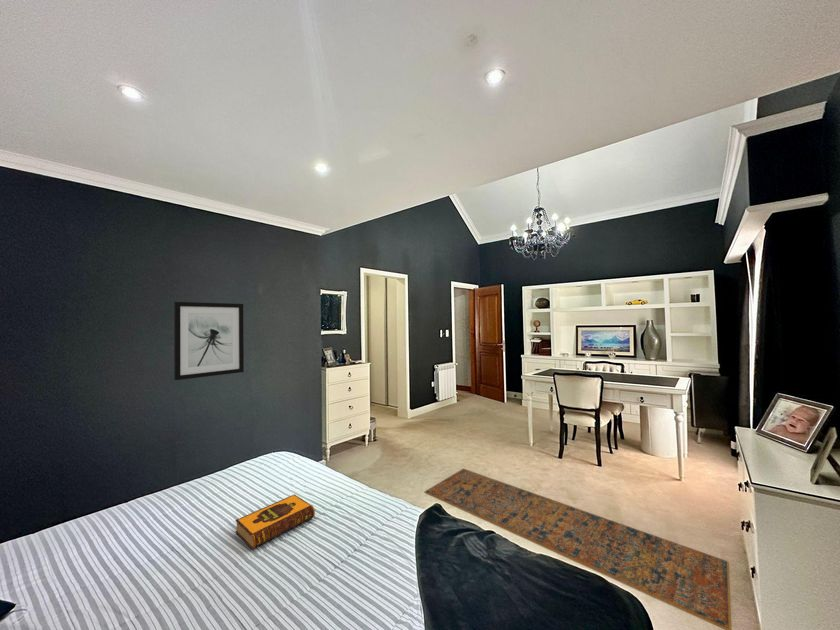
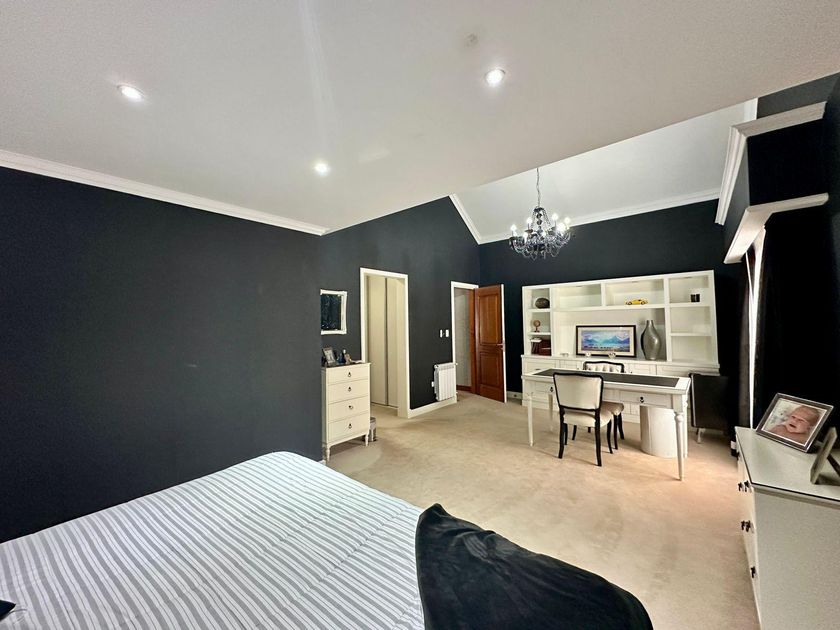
- hardback book (276, 519)
- rug (548, 520)
- wall art (211, 339)
